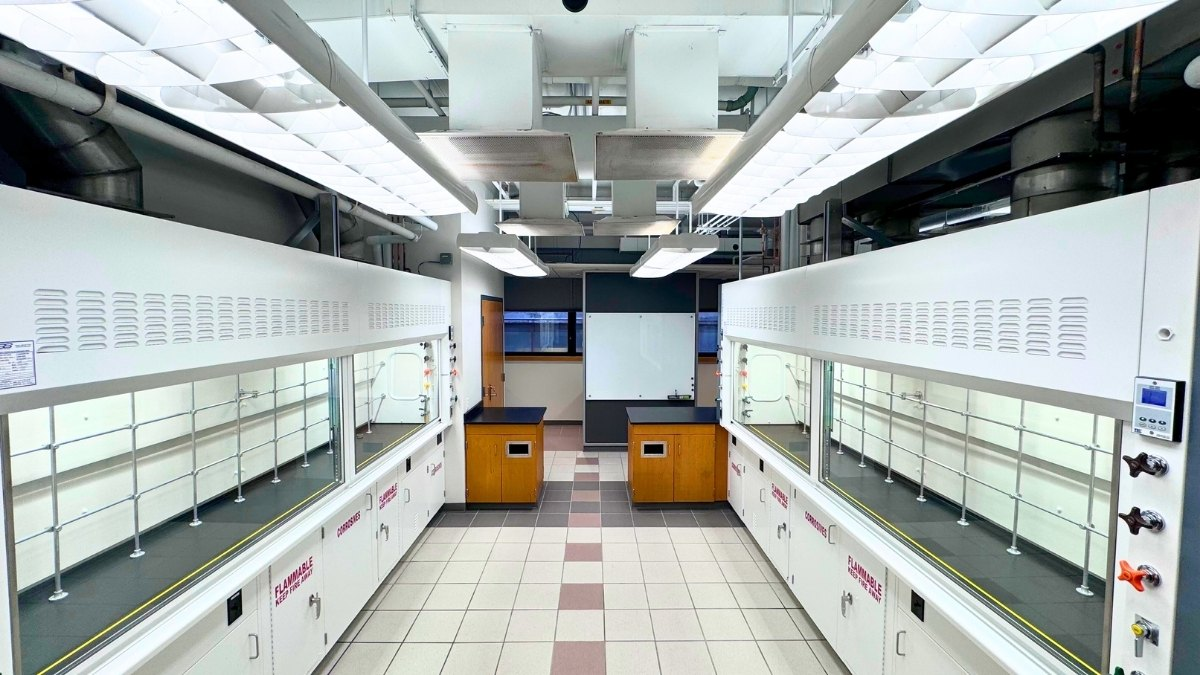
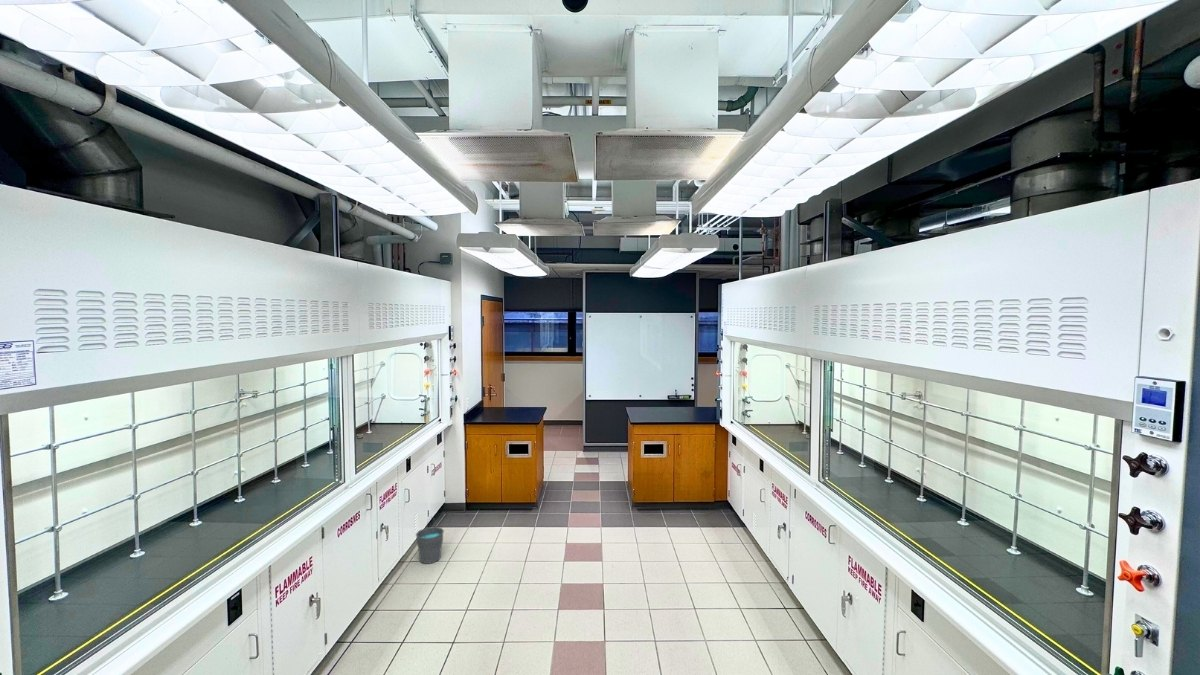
+ bucket (430, 538)
